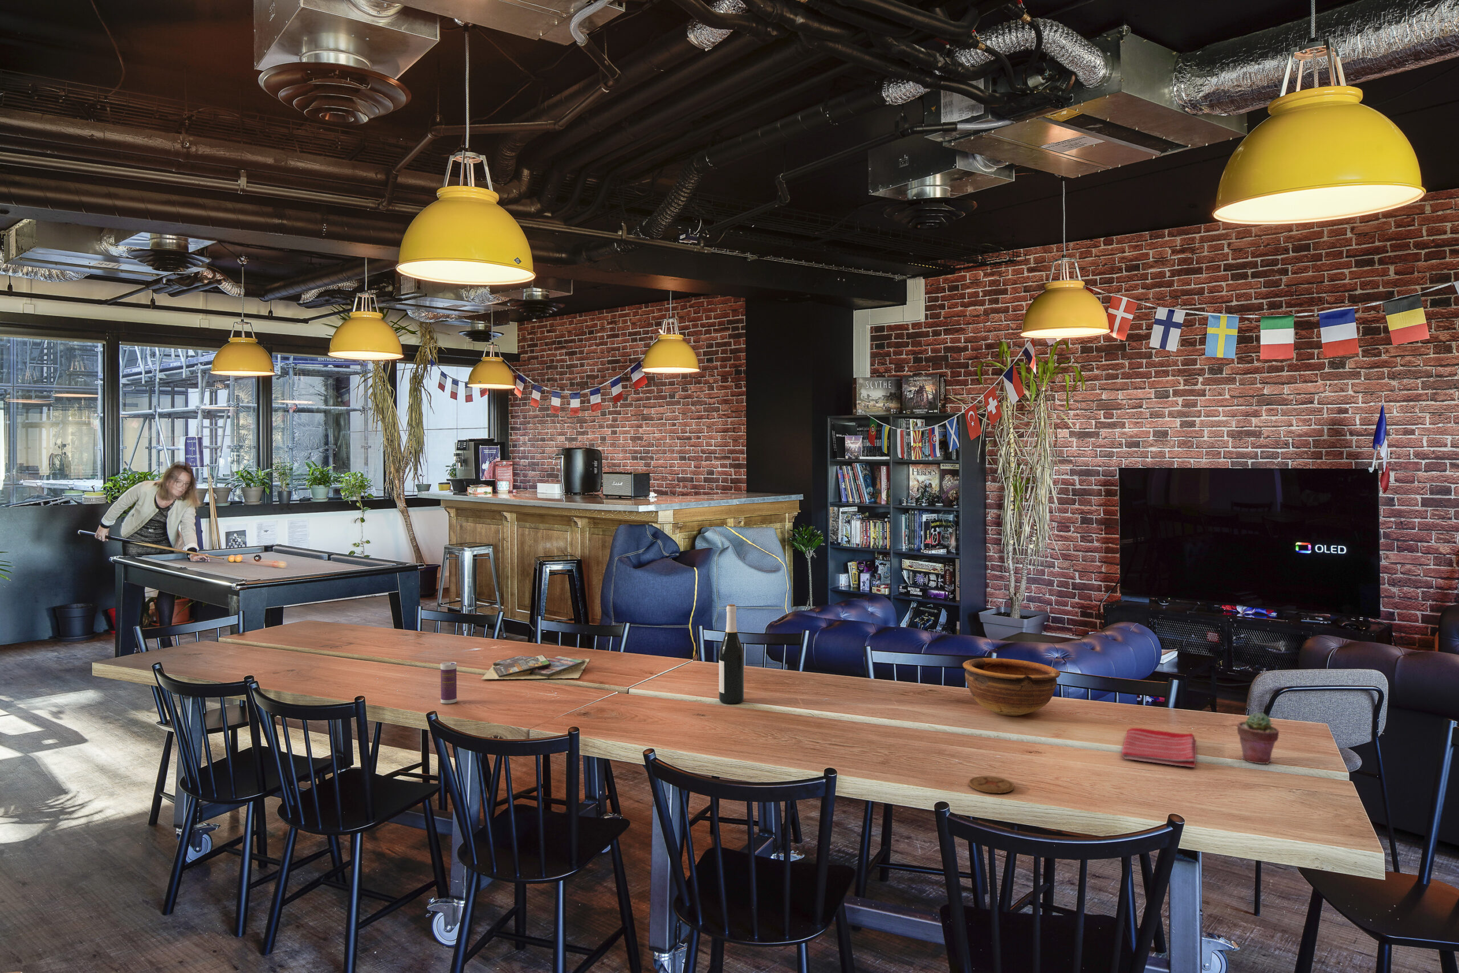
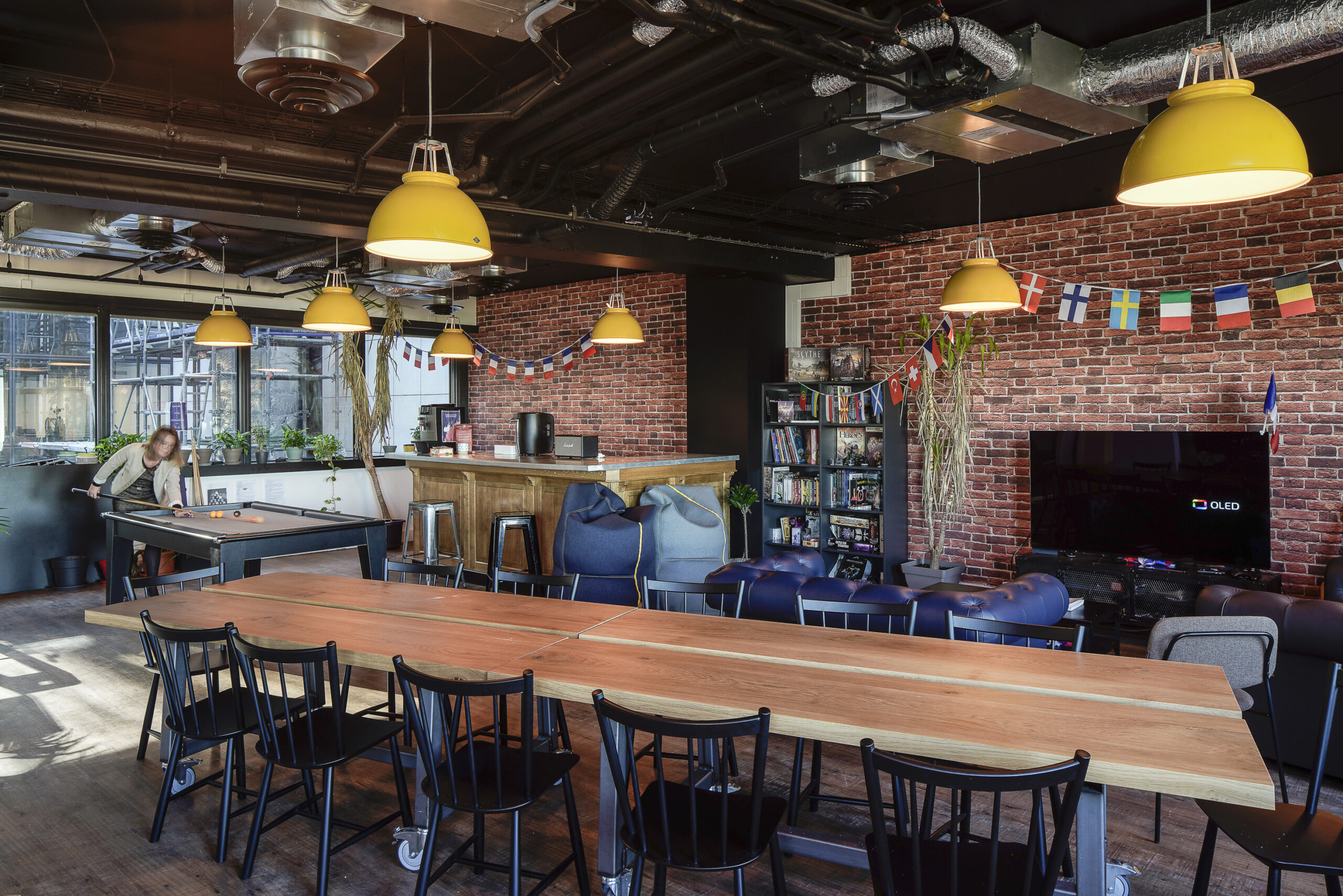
- video game cases (538, 662)
- dish towel (1159, 745)
- coaster (991, 784)
- potted succulent (1257, 736)
- wine bottle (731, 653)
- bowl (1010, 688)
- beverage can (449, 682)
